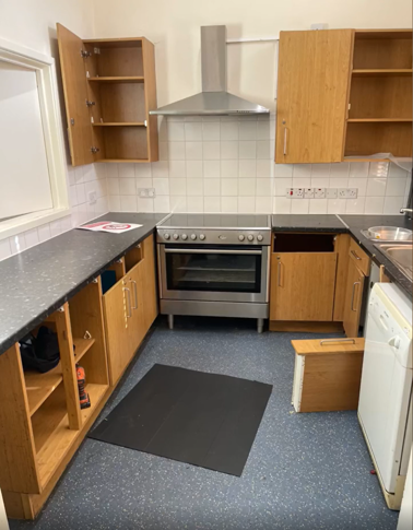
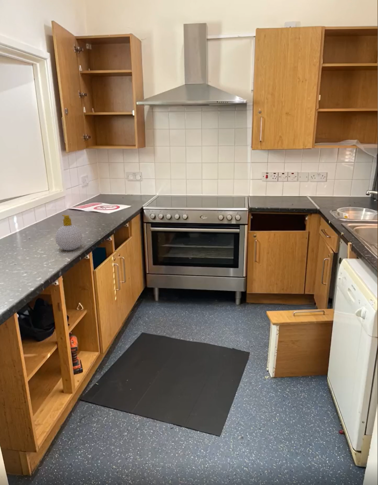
+ soap bottle (68, 232)
